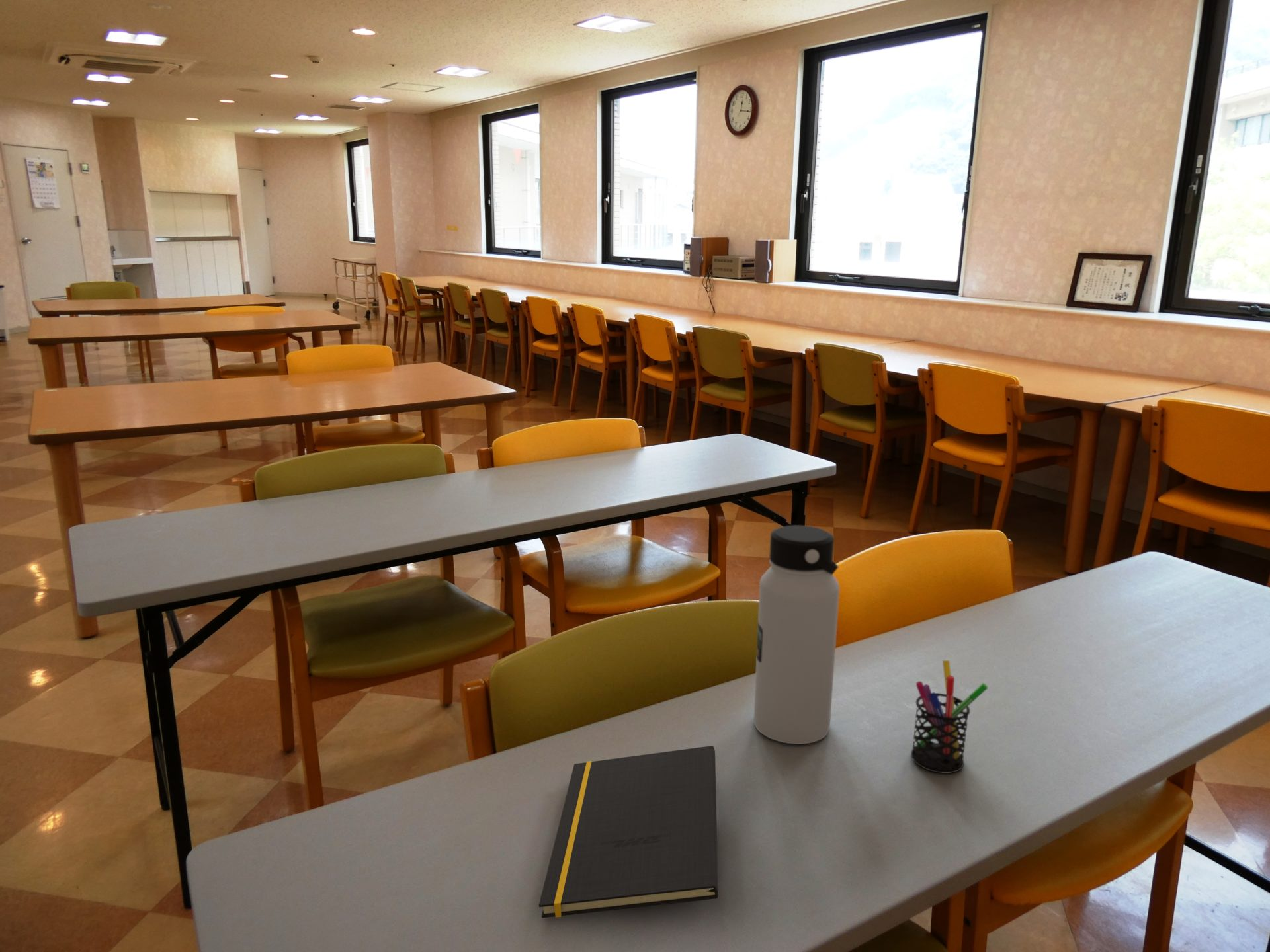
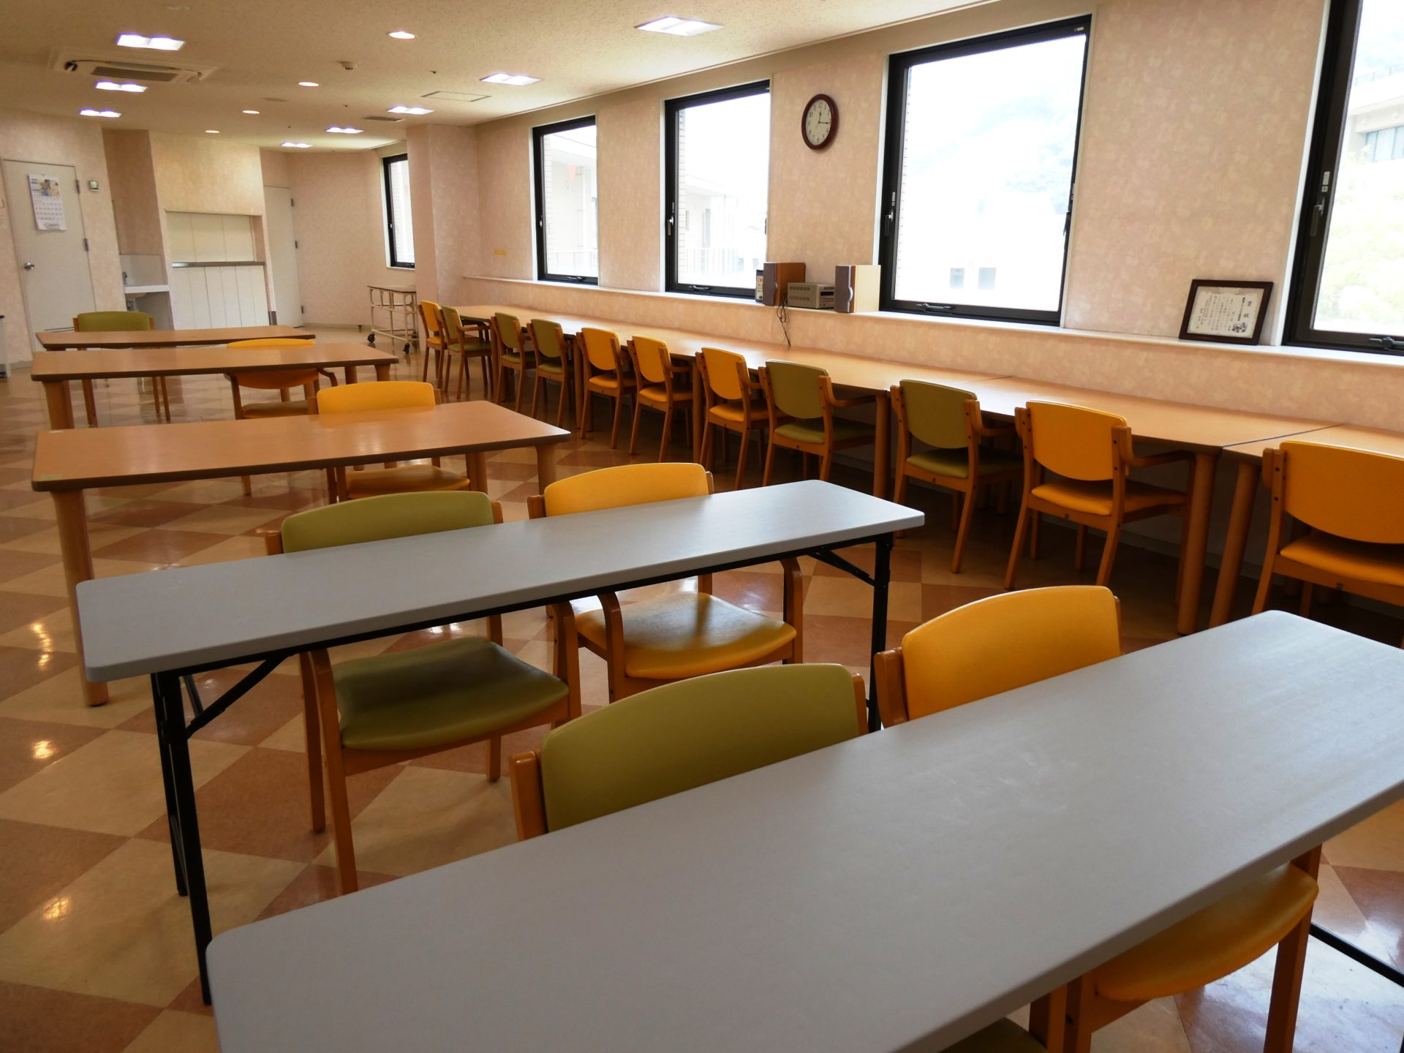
- water bottle (796, 631)
- pen holder (949, 715)
- notepad (636, 822)
